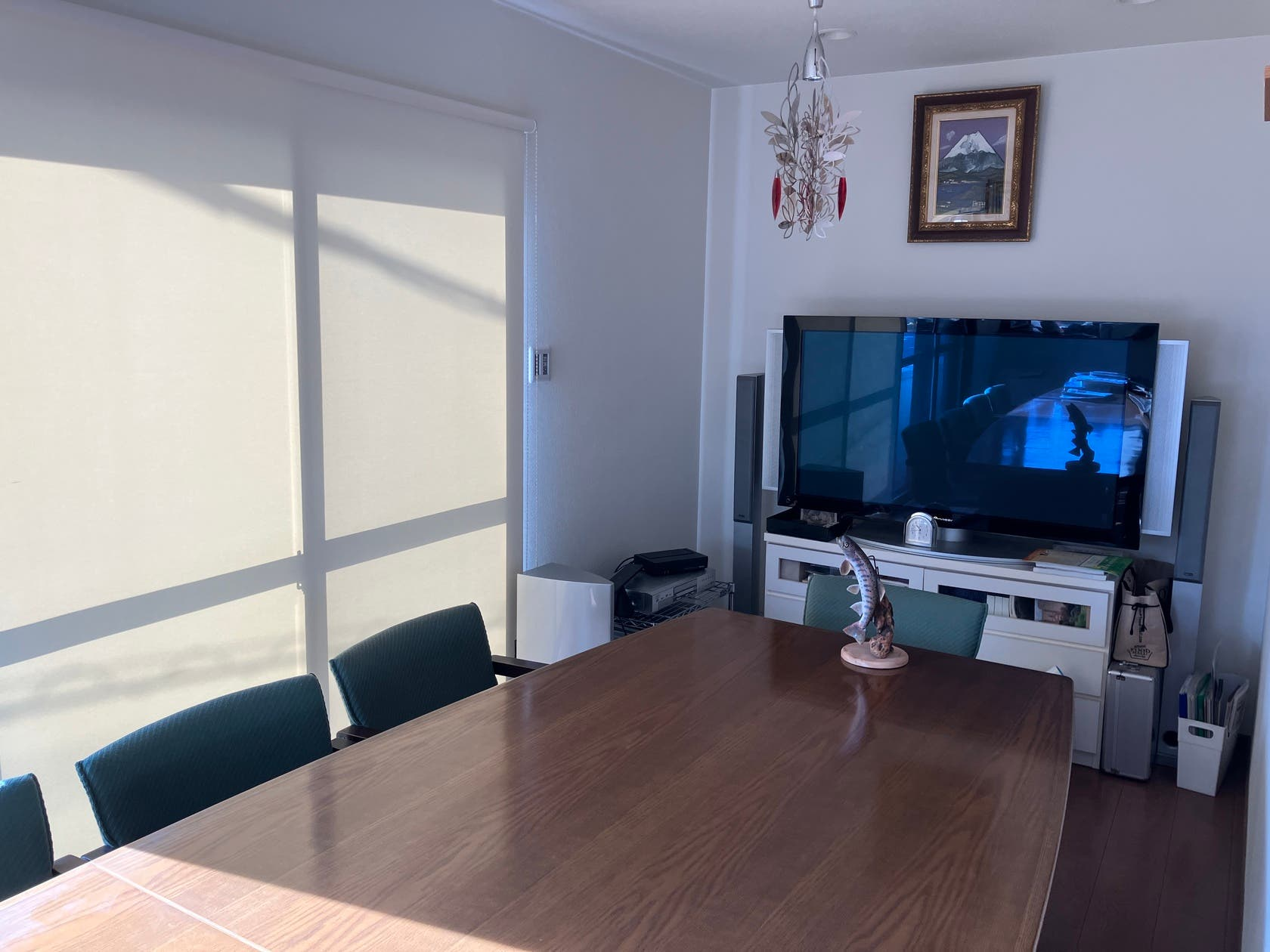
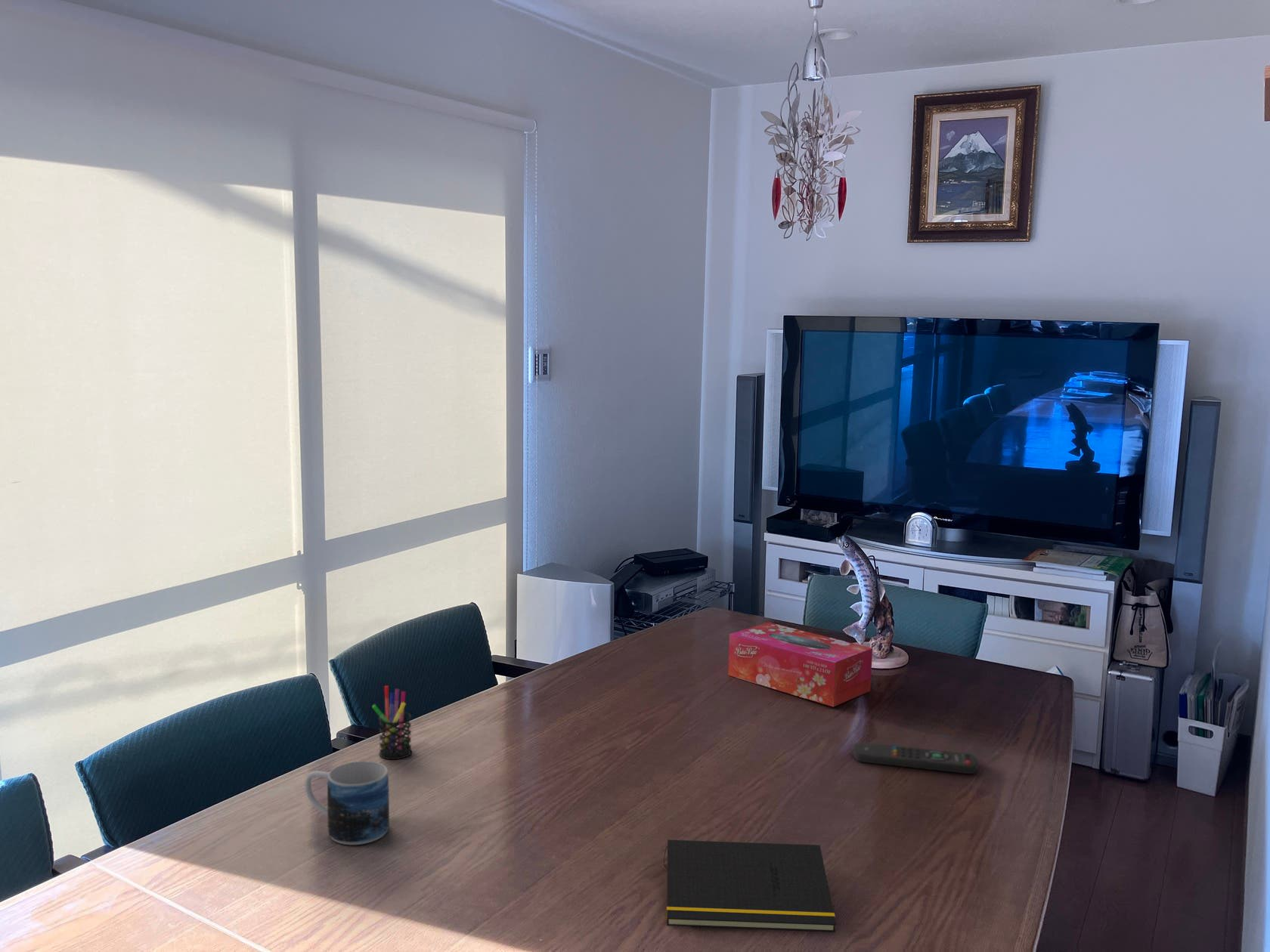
+ pen holder (391, 722)
+ tissue box (798, 662)
+ remote control (914, 757)
+ notepad (747, 883)
+ mug (345, 800)
